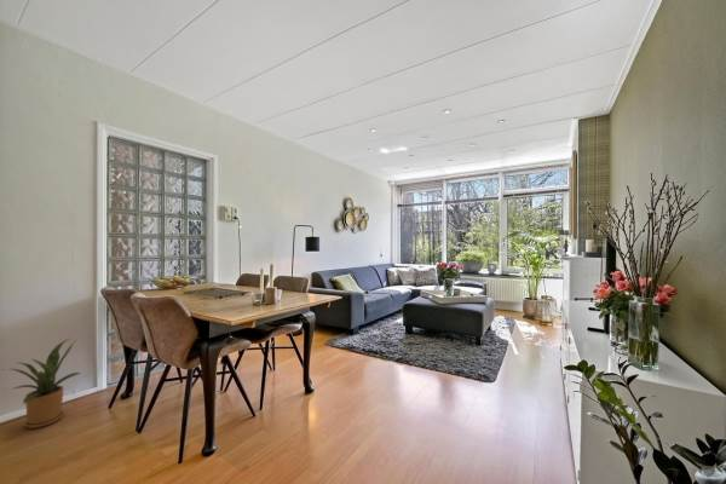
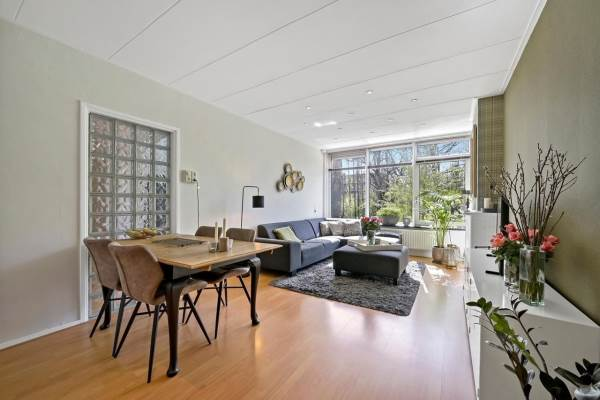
- house plant (41, 382)
